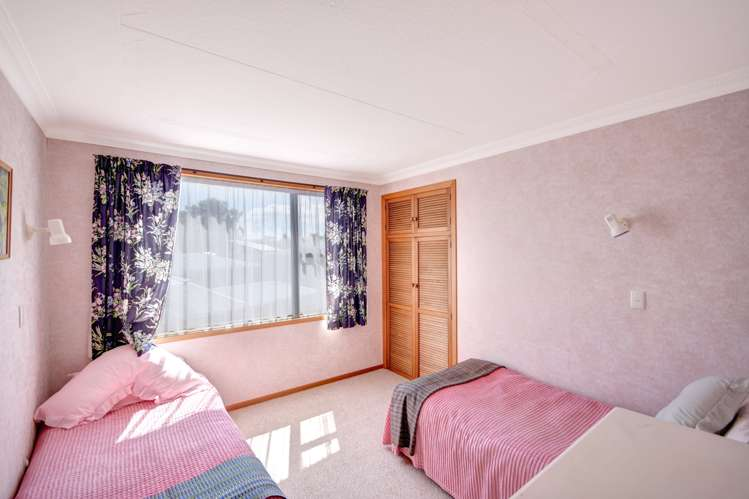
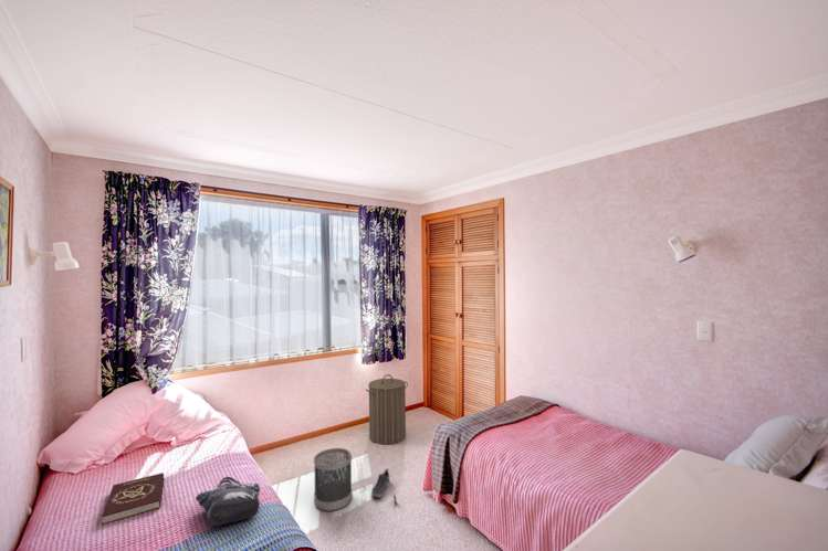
+ laundry hamper (387, 405)
+ tote bag (229, 490)
+ book (136, 496)
+ shoe (385, 486)
+ wastebasket (333, 477)
